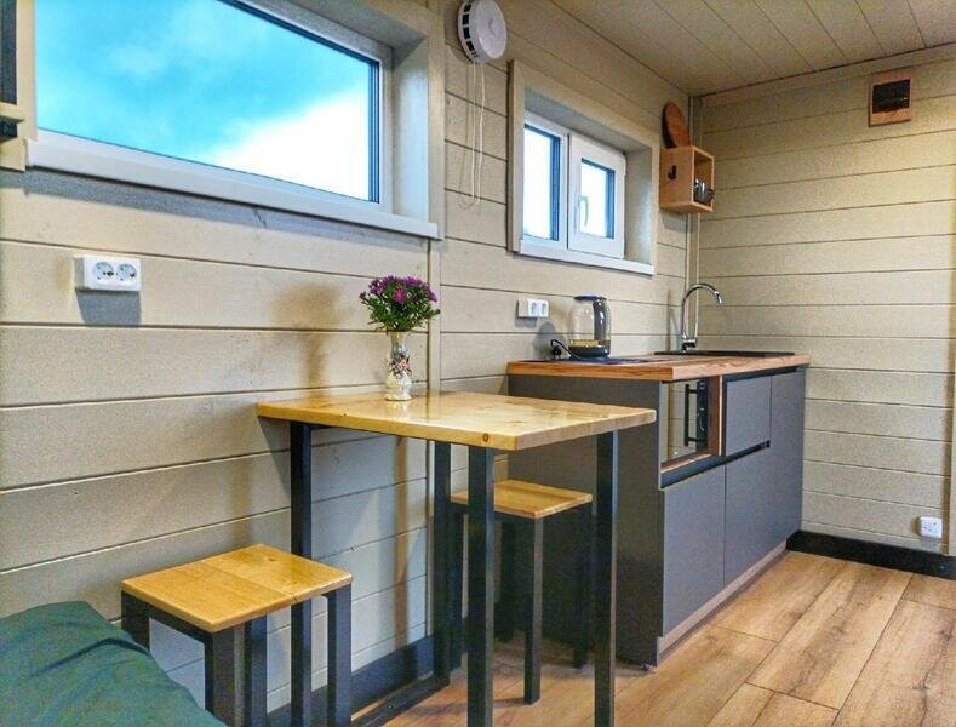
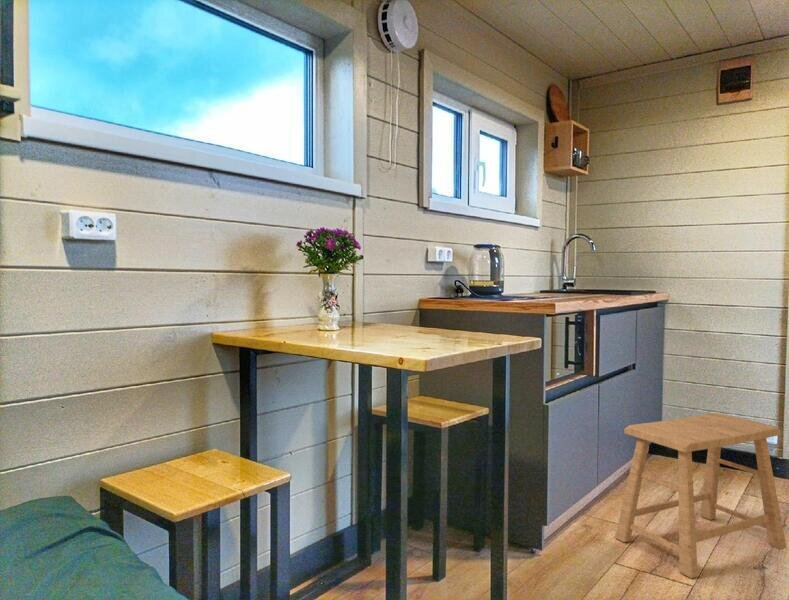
+ stool (704, 485)
